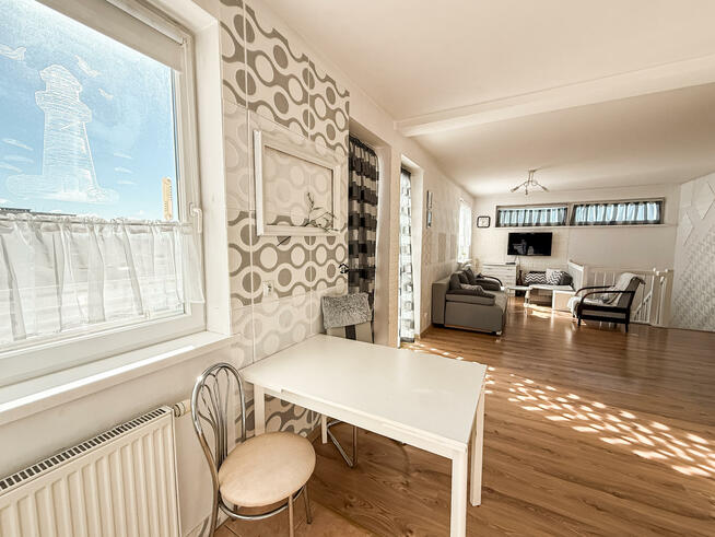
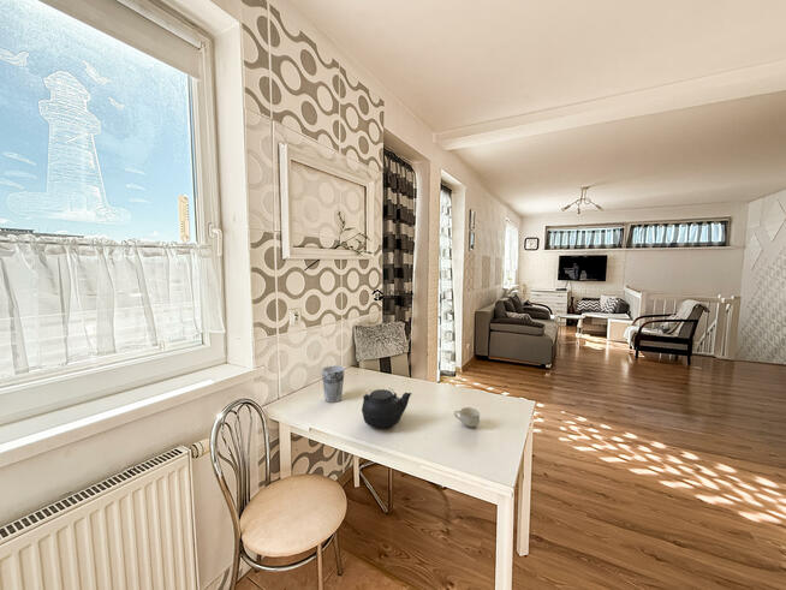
+ teapot (386, 407)
+ cup (333, 383)
+ cup (466, 417)
